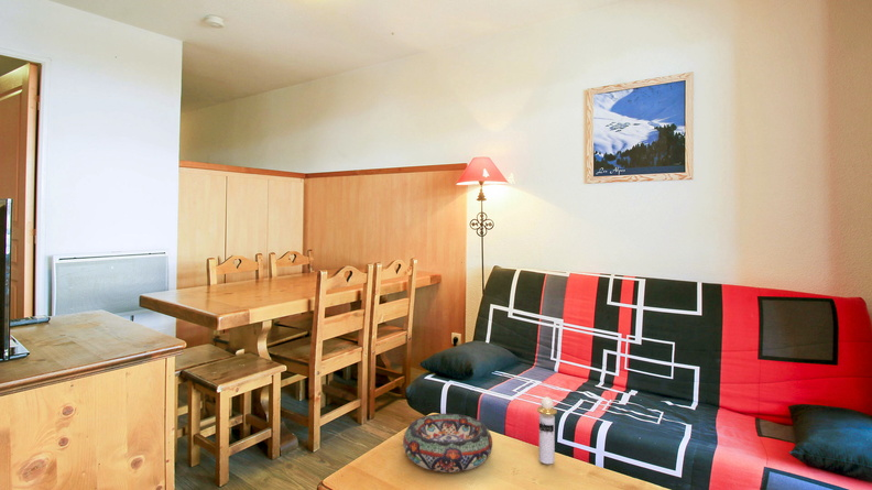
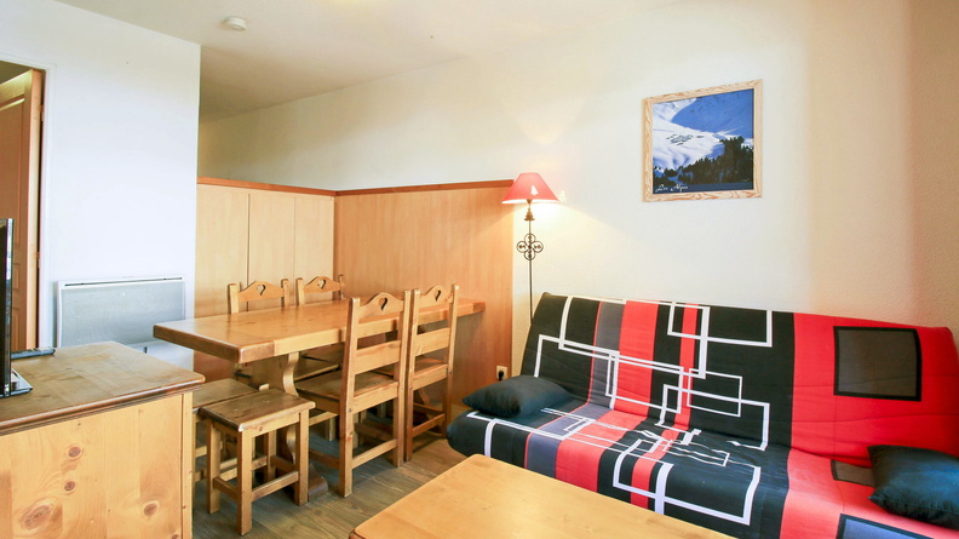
- perfume bottle (546, 429)
- decorative bowl (447, 440)
